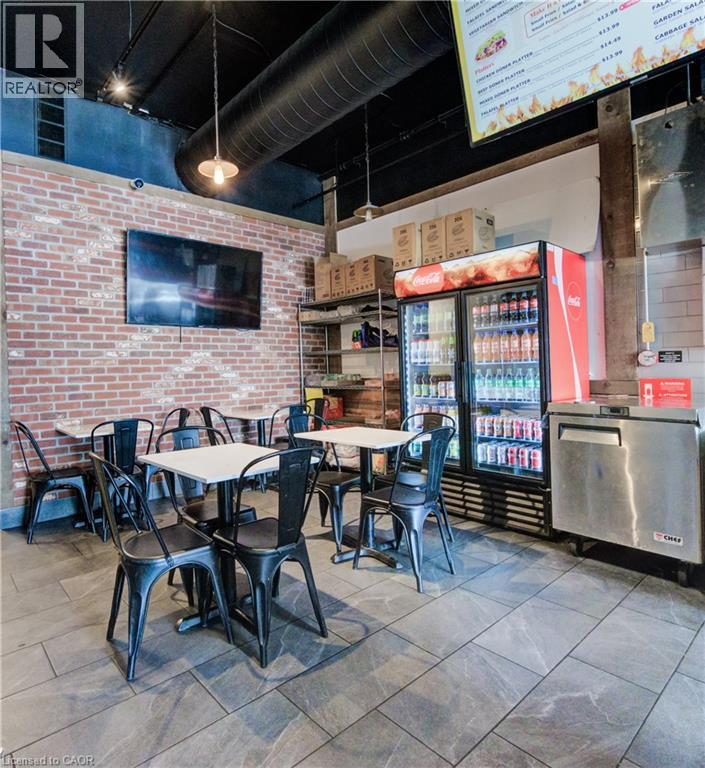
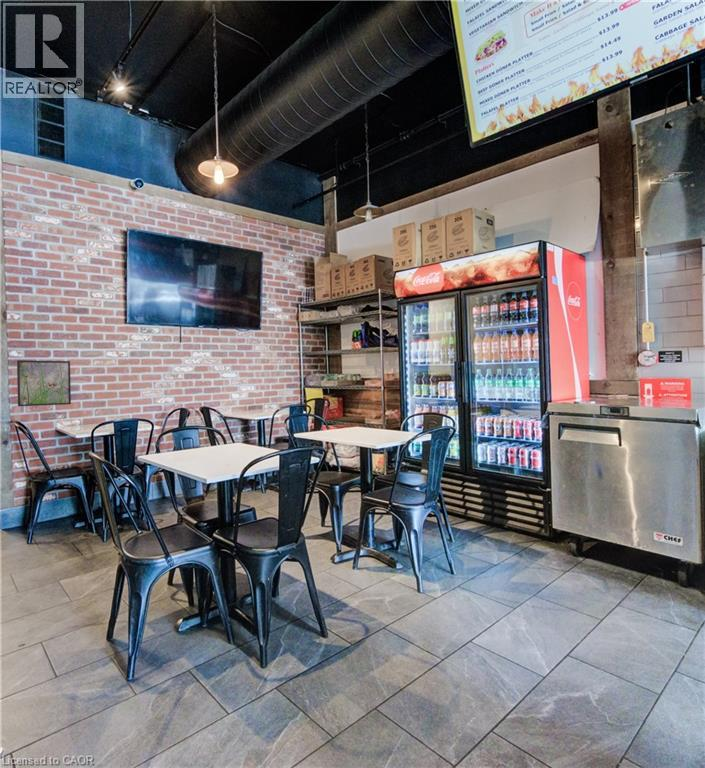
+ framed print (44, 383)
